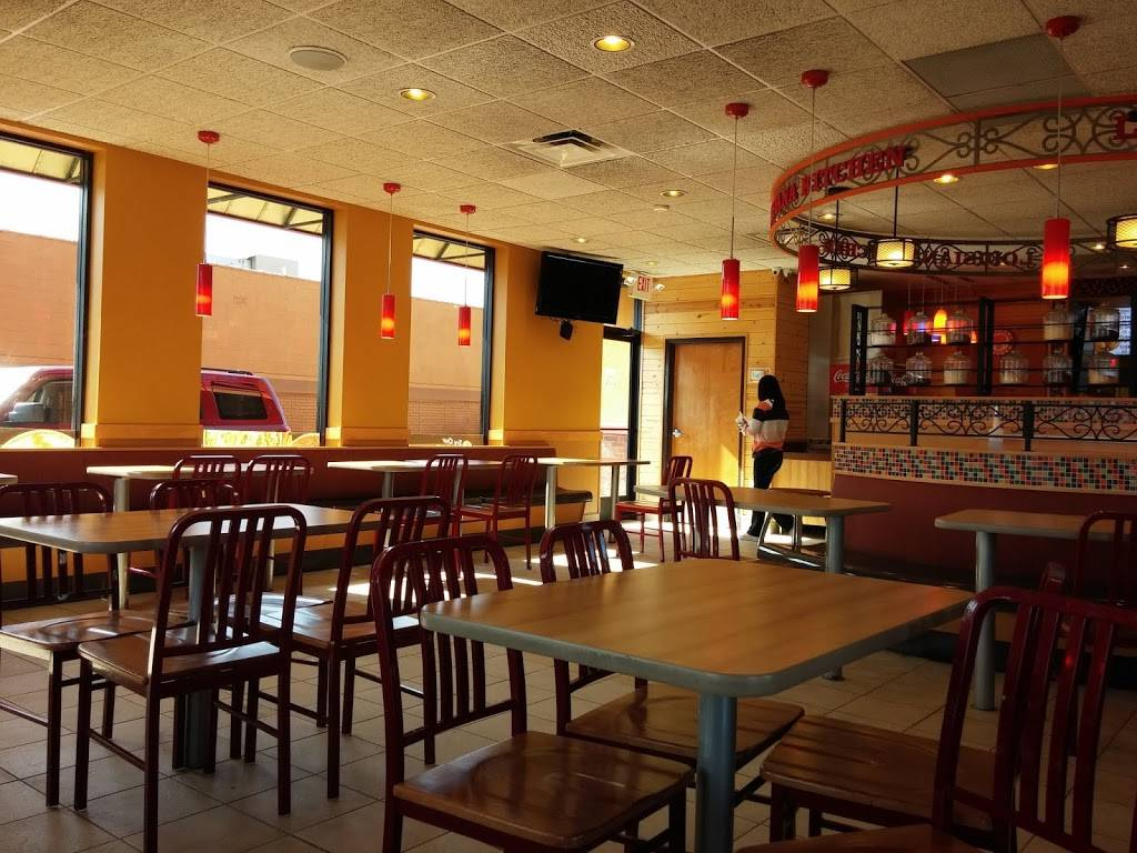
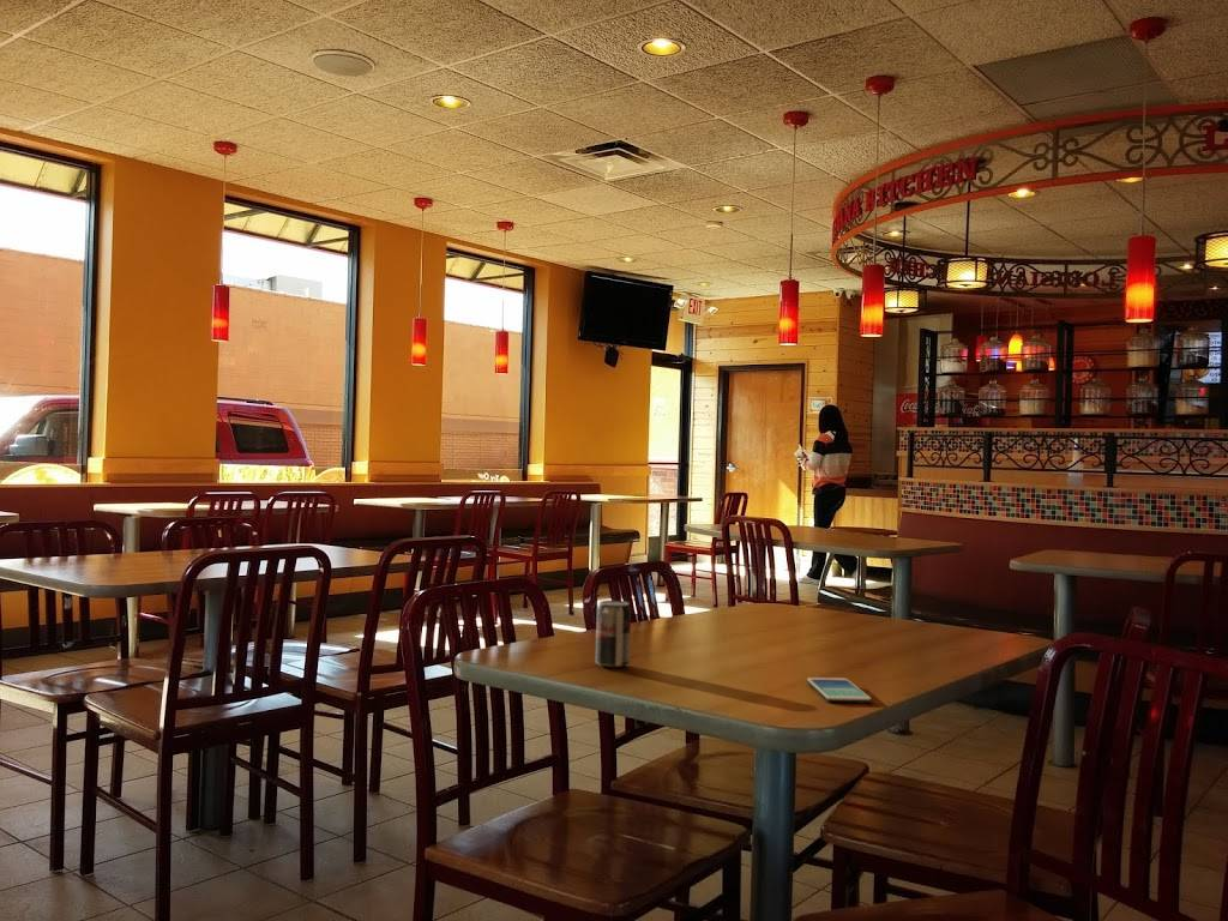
+ beverage can (613, 633)
+ smartphone (837, 690)
